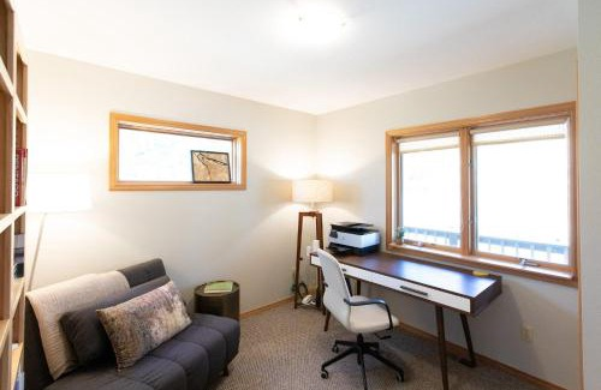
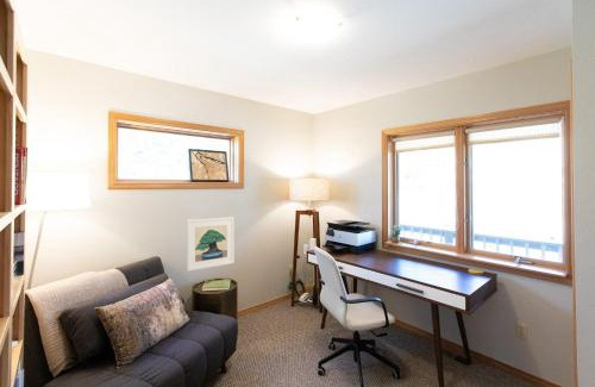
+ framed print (211, 242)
